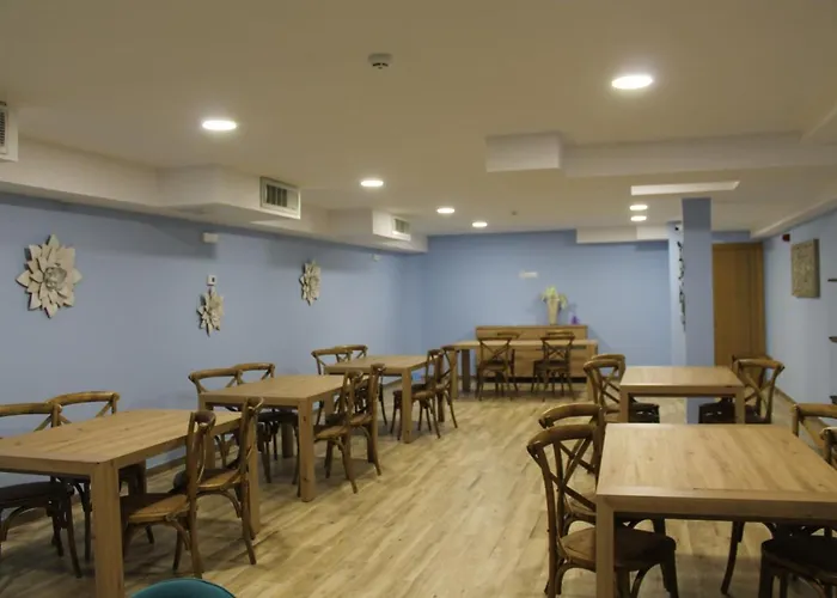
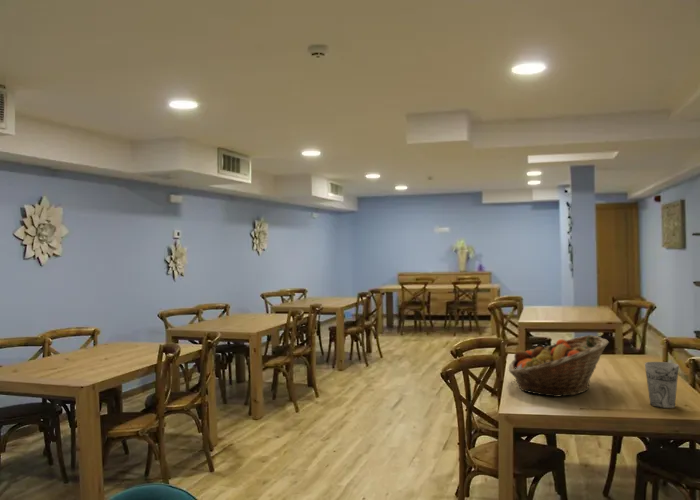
+ cup (661, 384)
+ fruit basket (556, 362)
